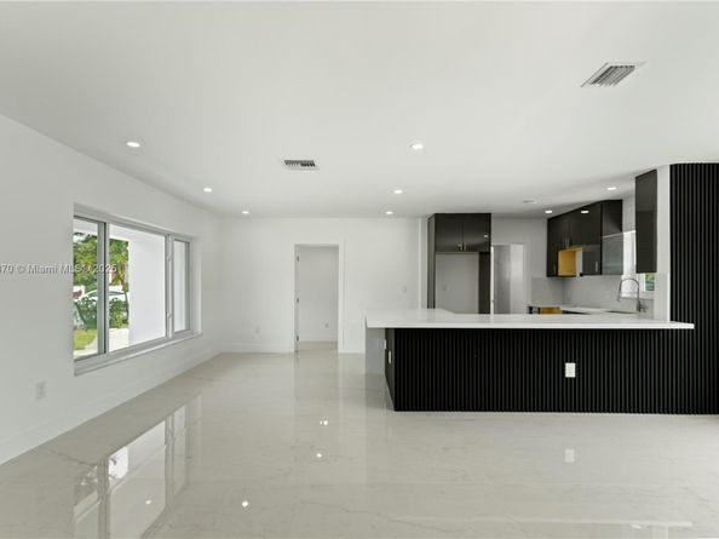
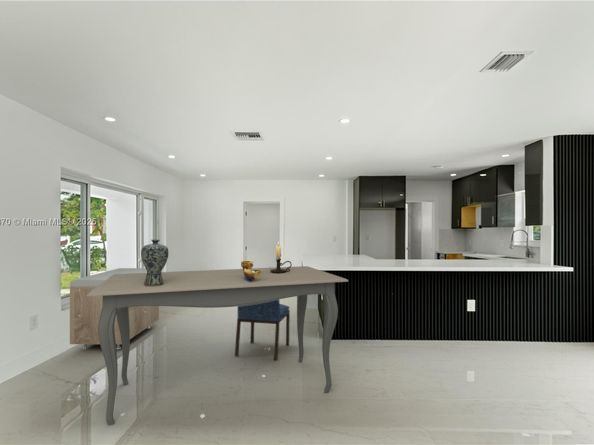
+ candle holder (280, 256)
+ vase (154, 261)
+ dining chair (263, 308)
+ decorative bowl (250, 270)
+ storage bench (128, 307)
+ dining table (219, 307)
